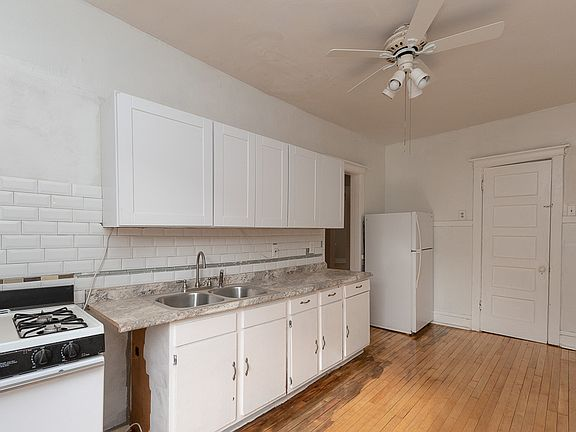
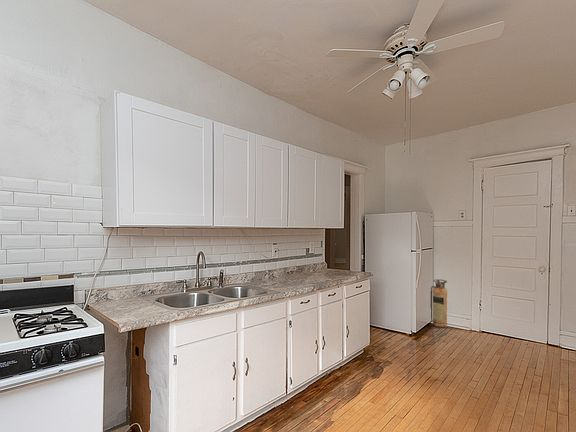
+ fire extinguisher (438, 303)
